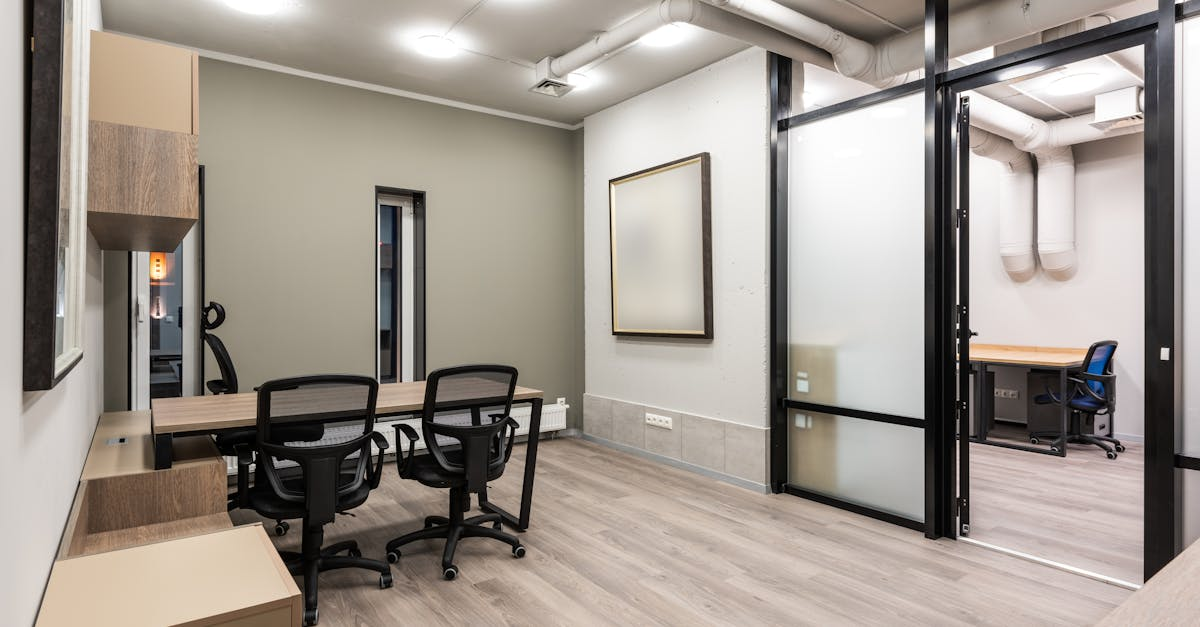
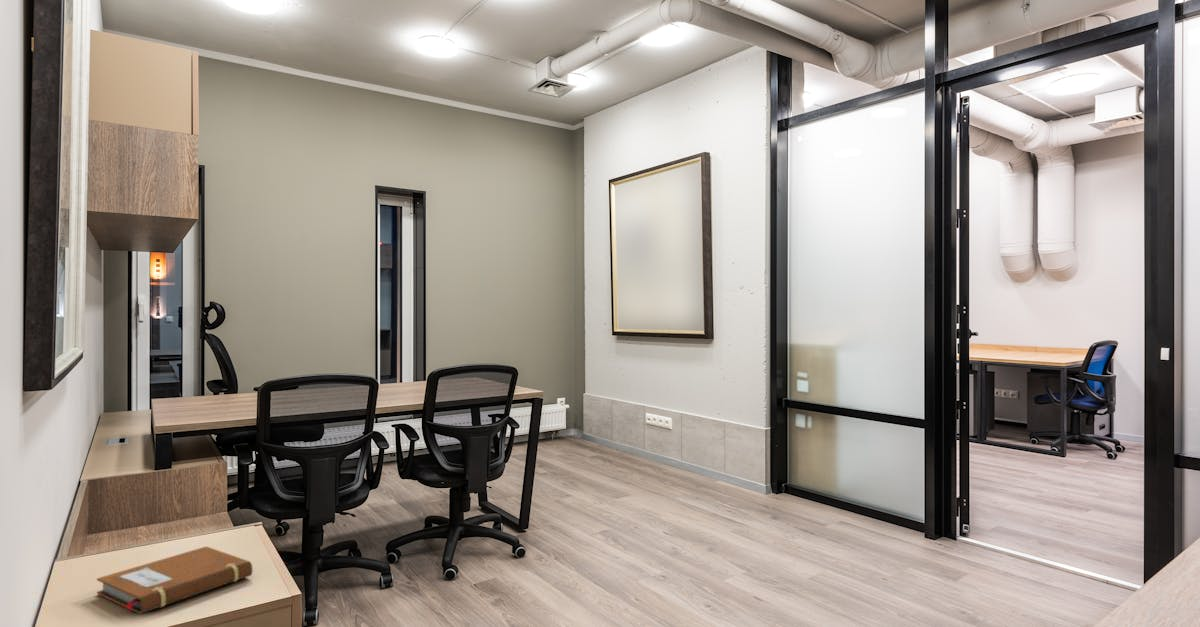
+ notebook (174, 578)
